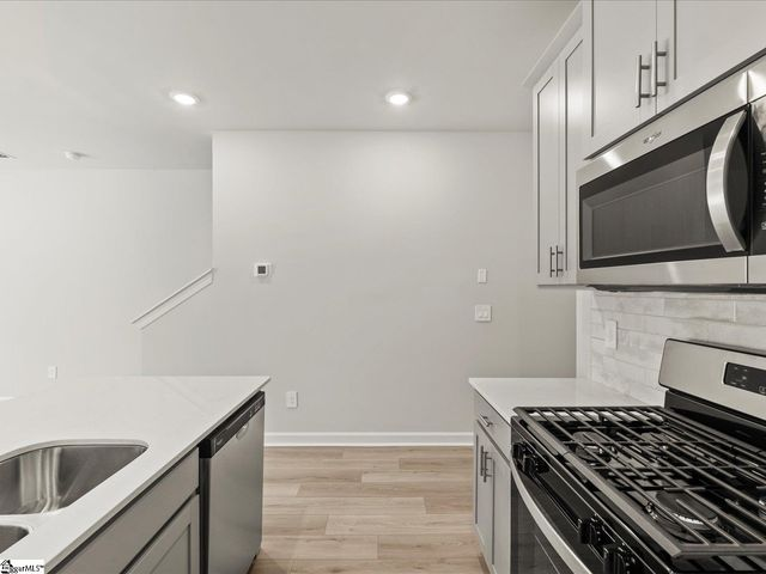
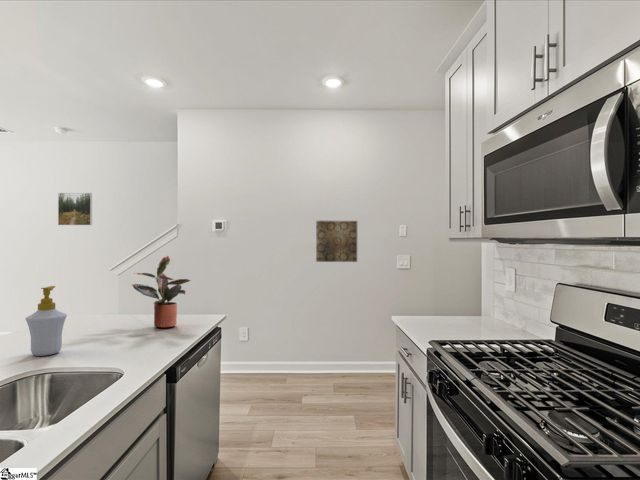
+ potted plant (159, 292)
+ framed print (75, 209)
+ soap bottle (46, 320)
+ wall art (336, 241)
